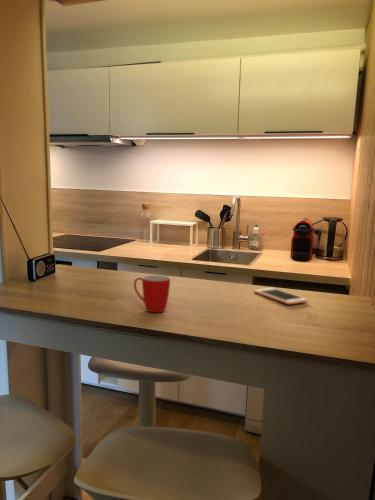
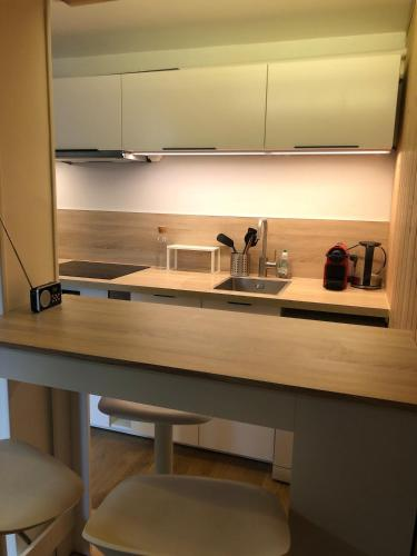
- cell phone (279, 295)
- mug (150, 293)
